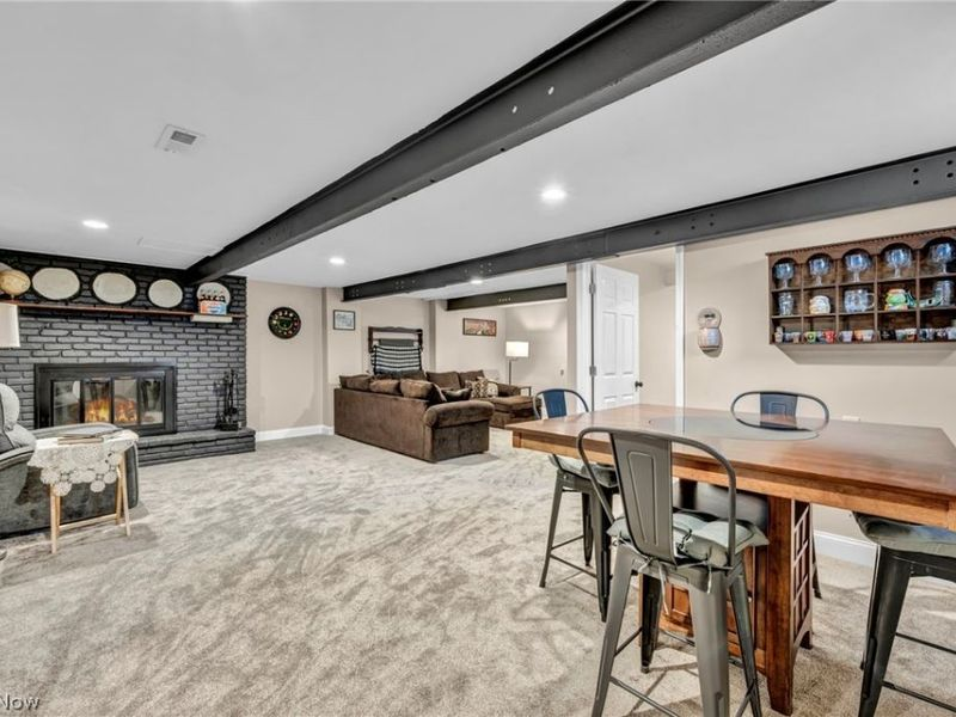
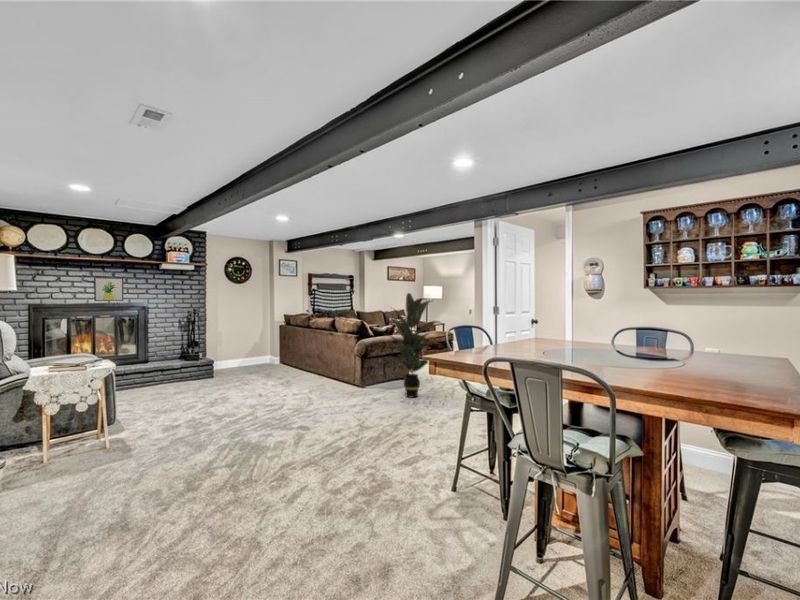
+ indoor plant (413, 343)
+ wall art (109, 289)
